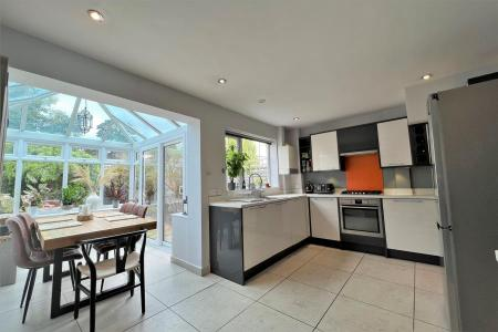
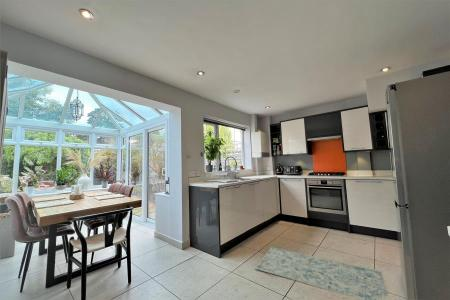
+ rug (316, 269)
